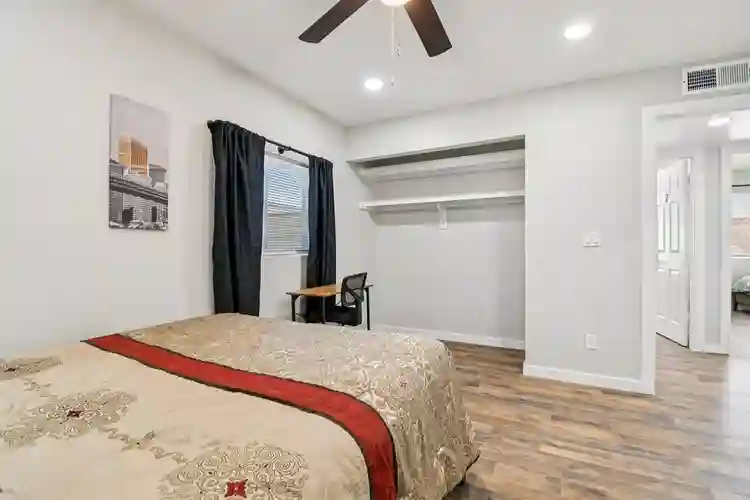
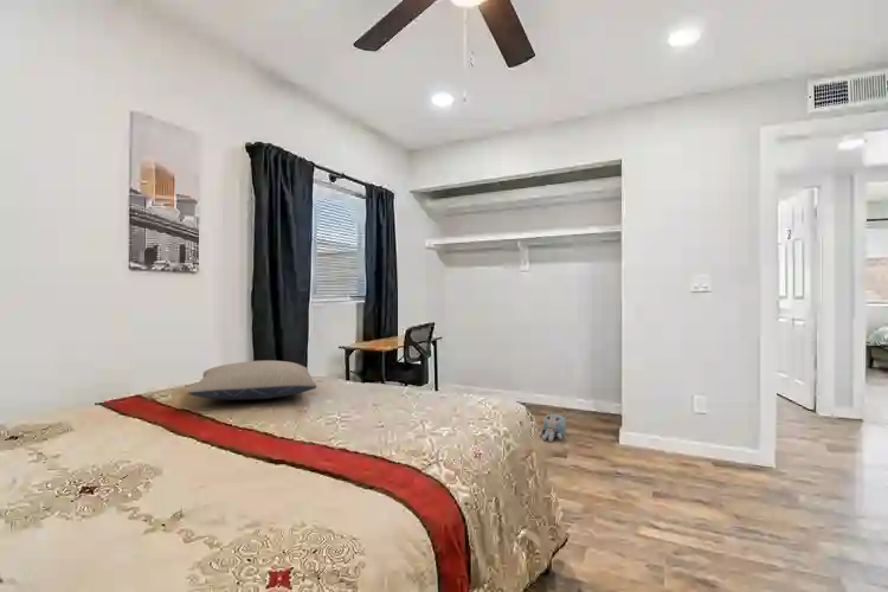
+ plush toy (552, 426)
+ pillow (256, 379)
